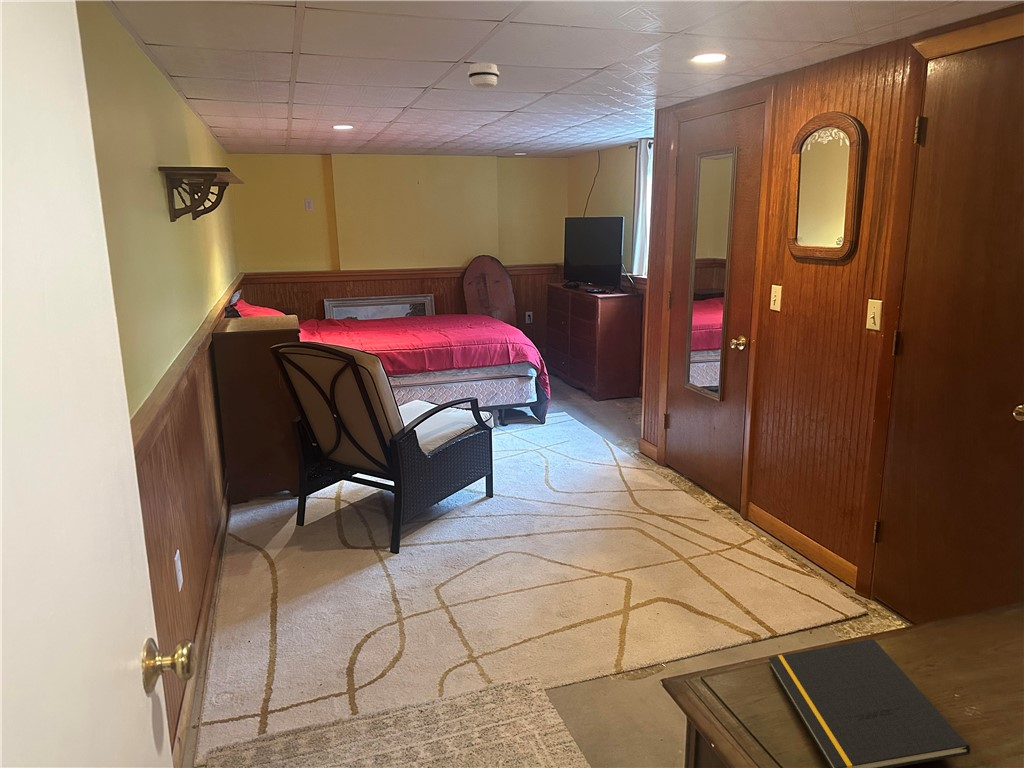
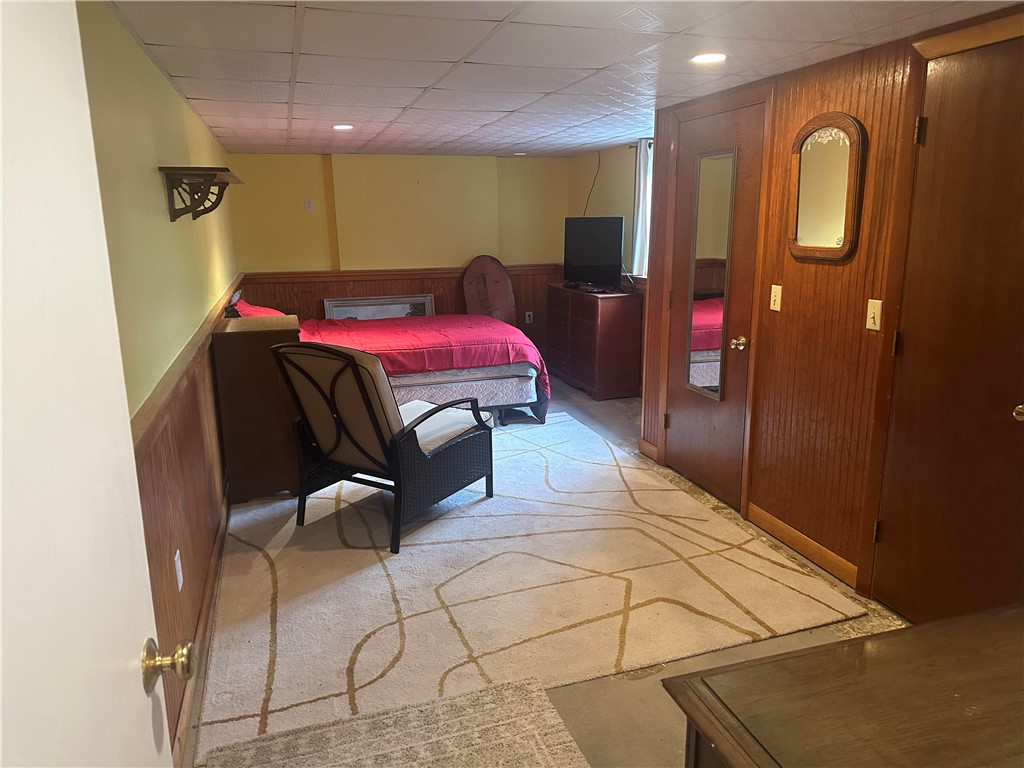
- smoke detector (483, 75)
- notepad (857, 700)
